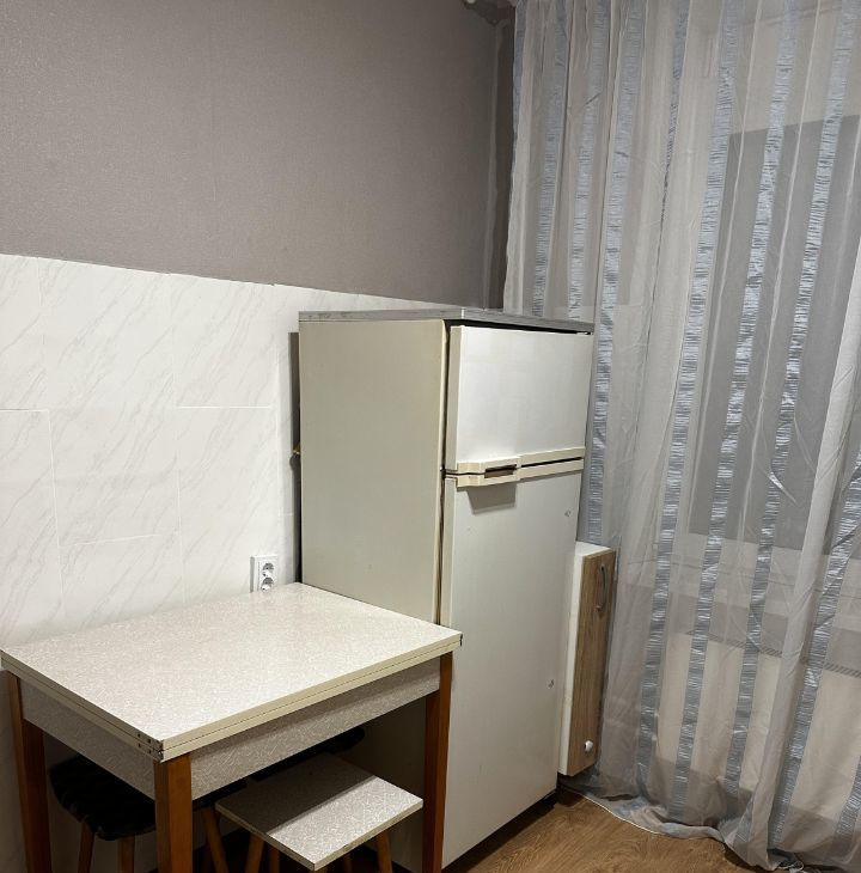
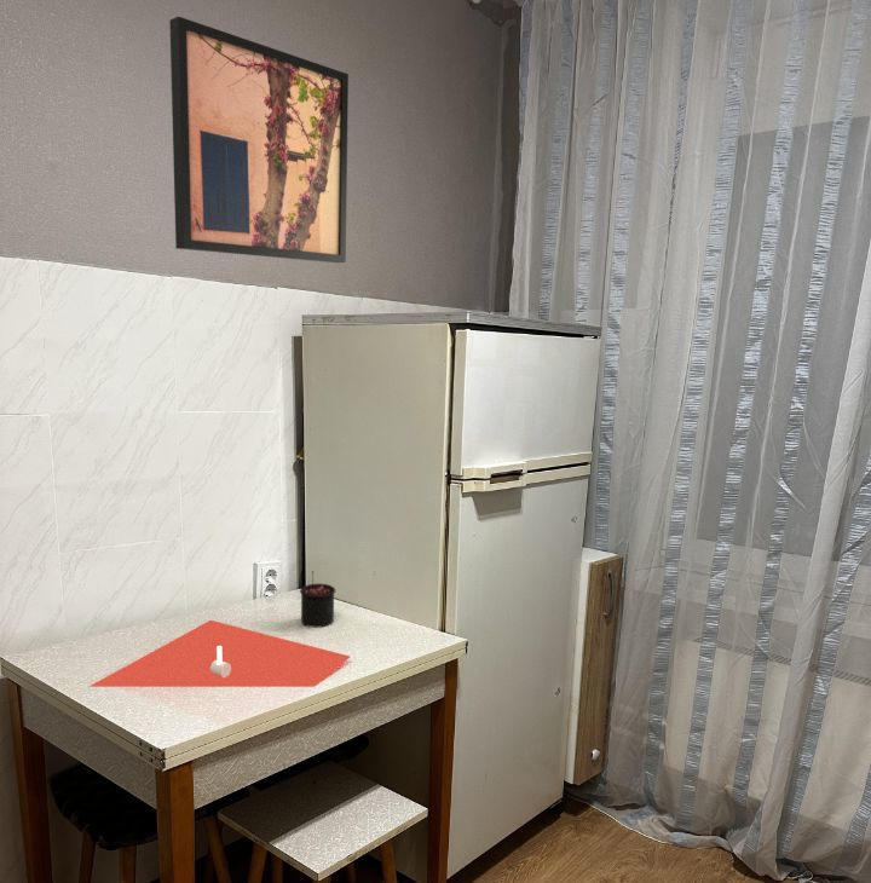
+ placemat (220, 660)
+ candle (317, 598)
+ wall art (267, 155)
